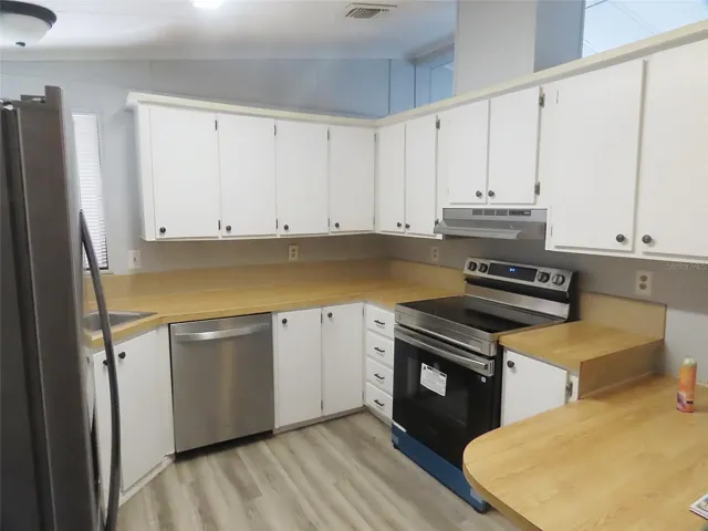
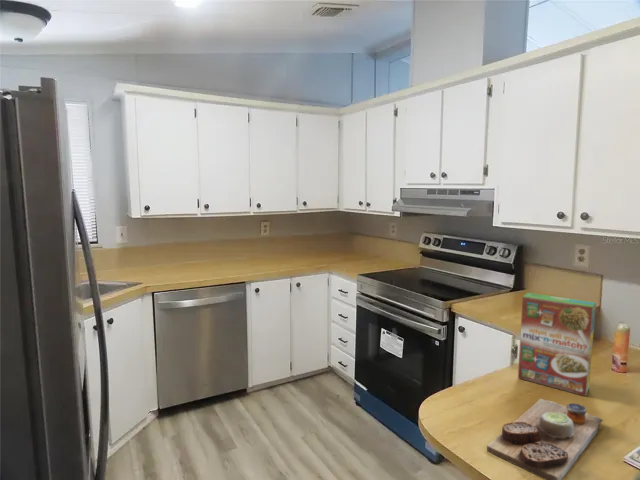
+ cereal box (555, 341)
+ cutting board (547, 426)
